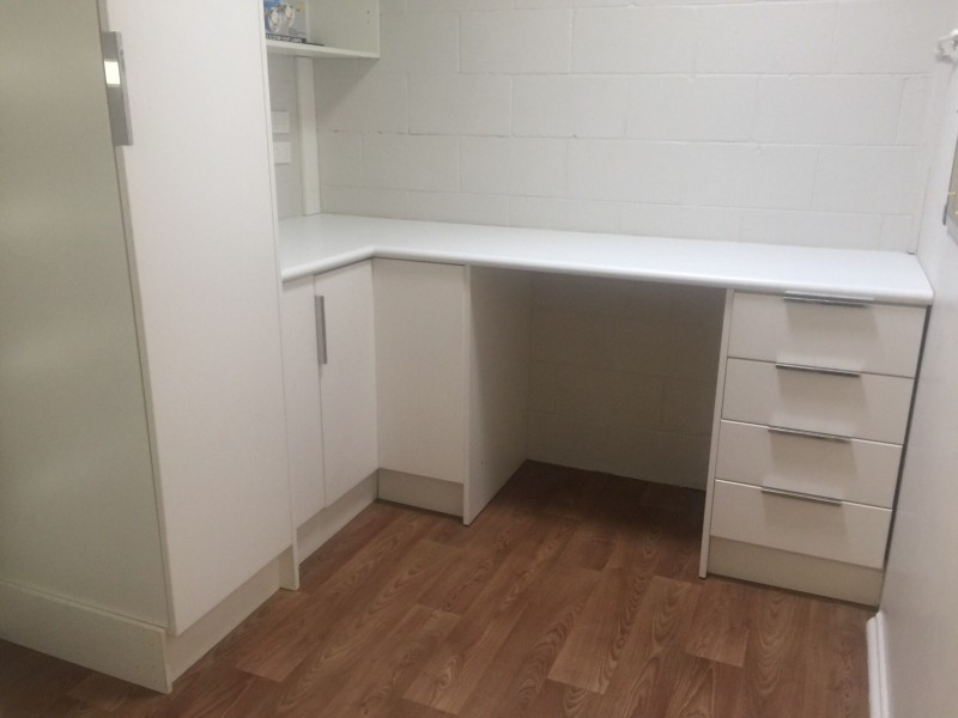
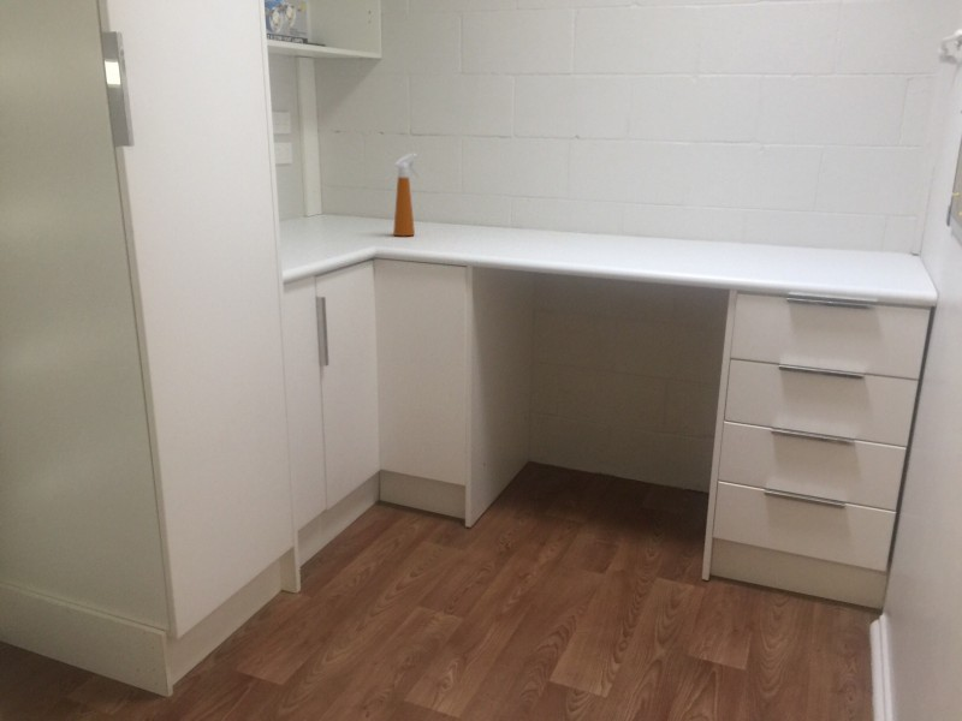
+ spray bottle (408, 193)
